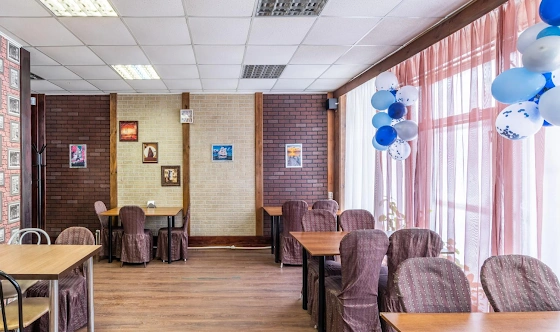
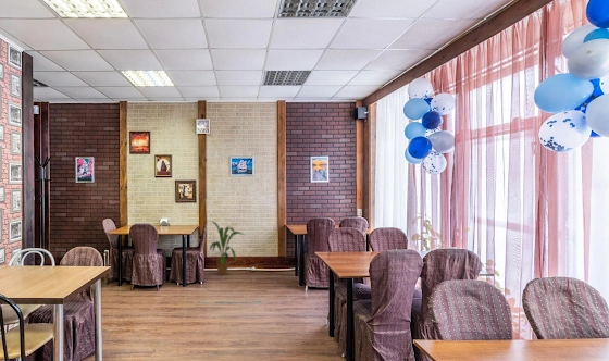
+ house plant (227, 247)
